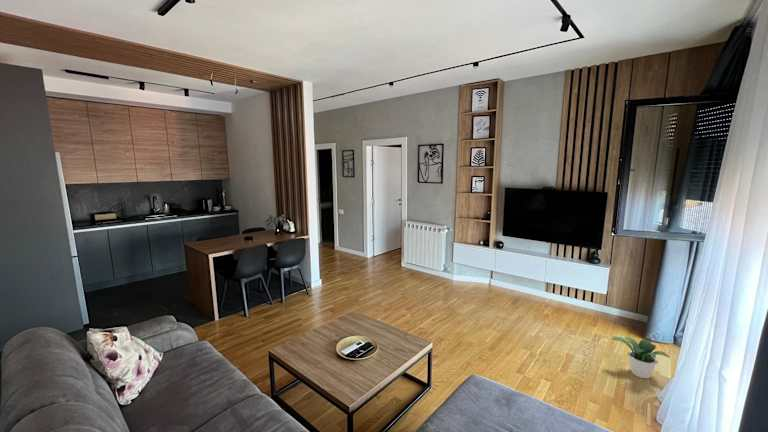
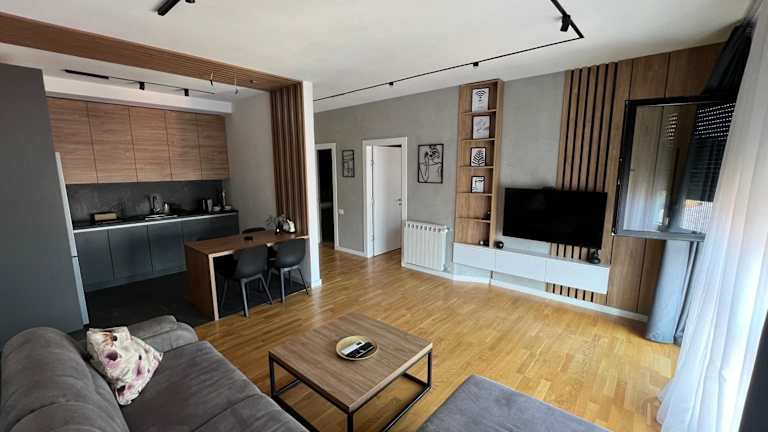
- potted plant (638, 358)
